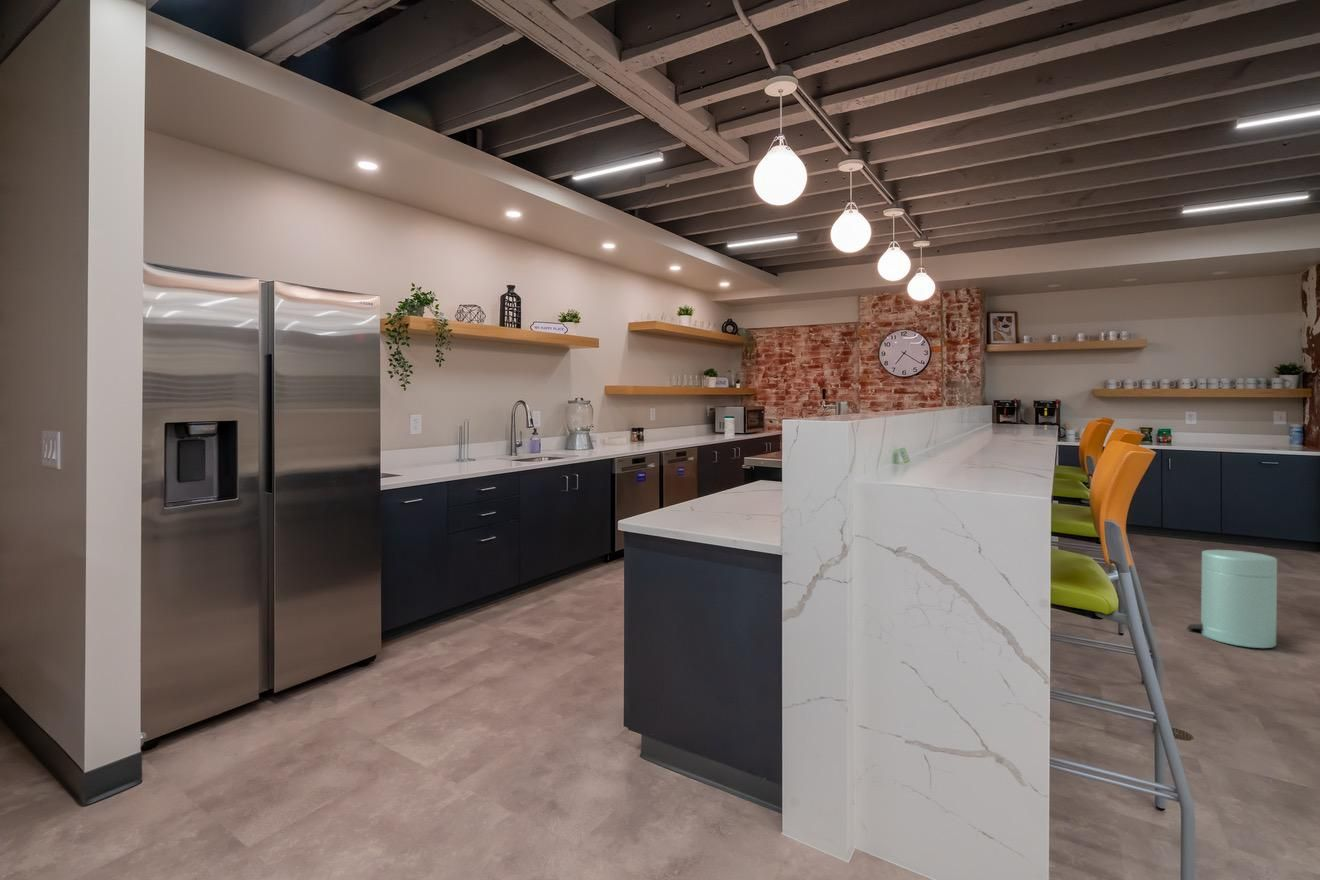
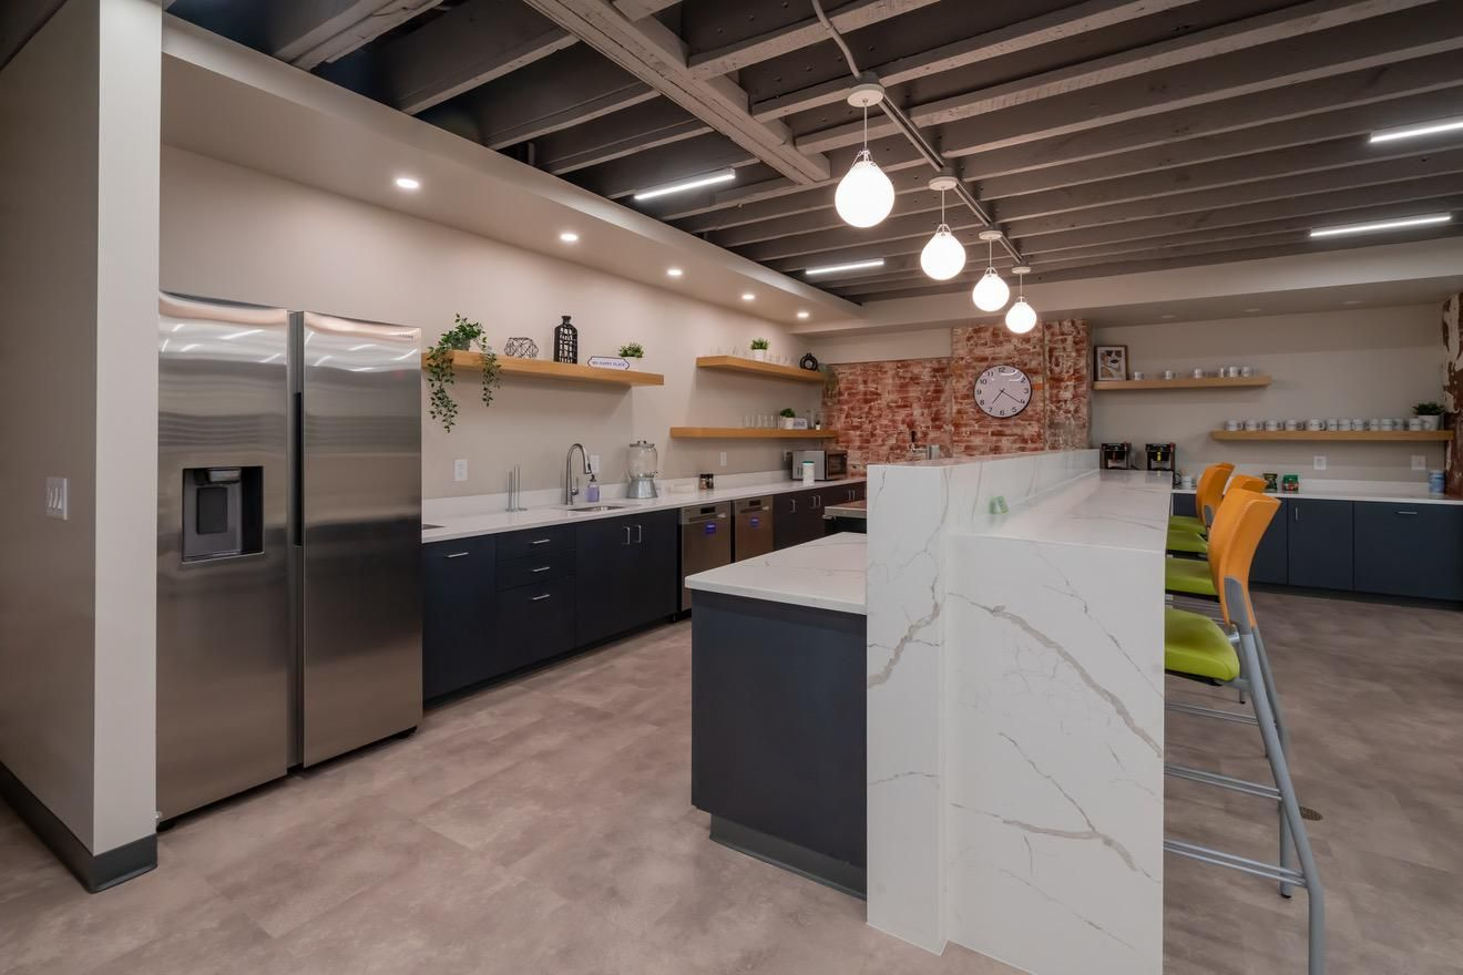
- trash can (1230, 595)
